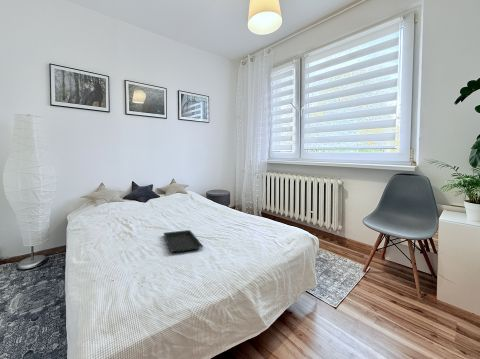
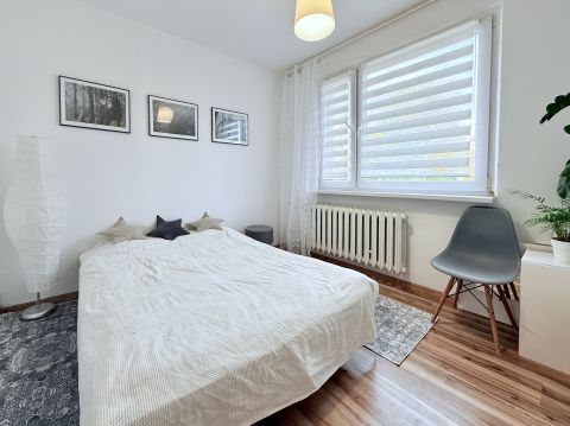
- serving tray (181, 240)
